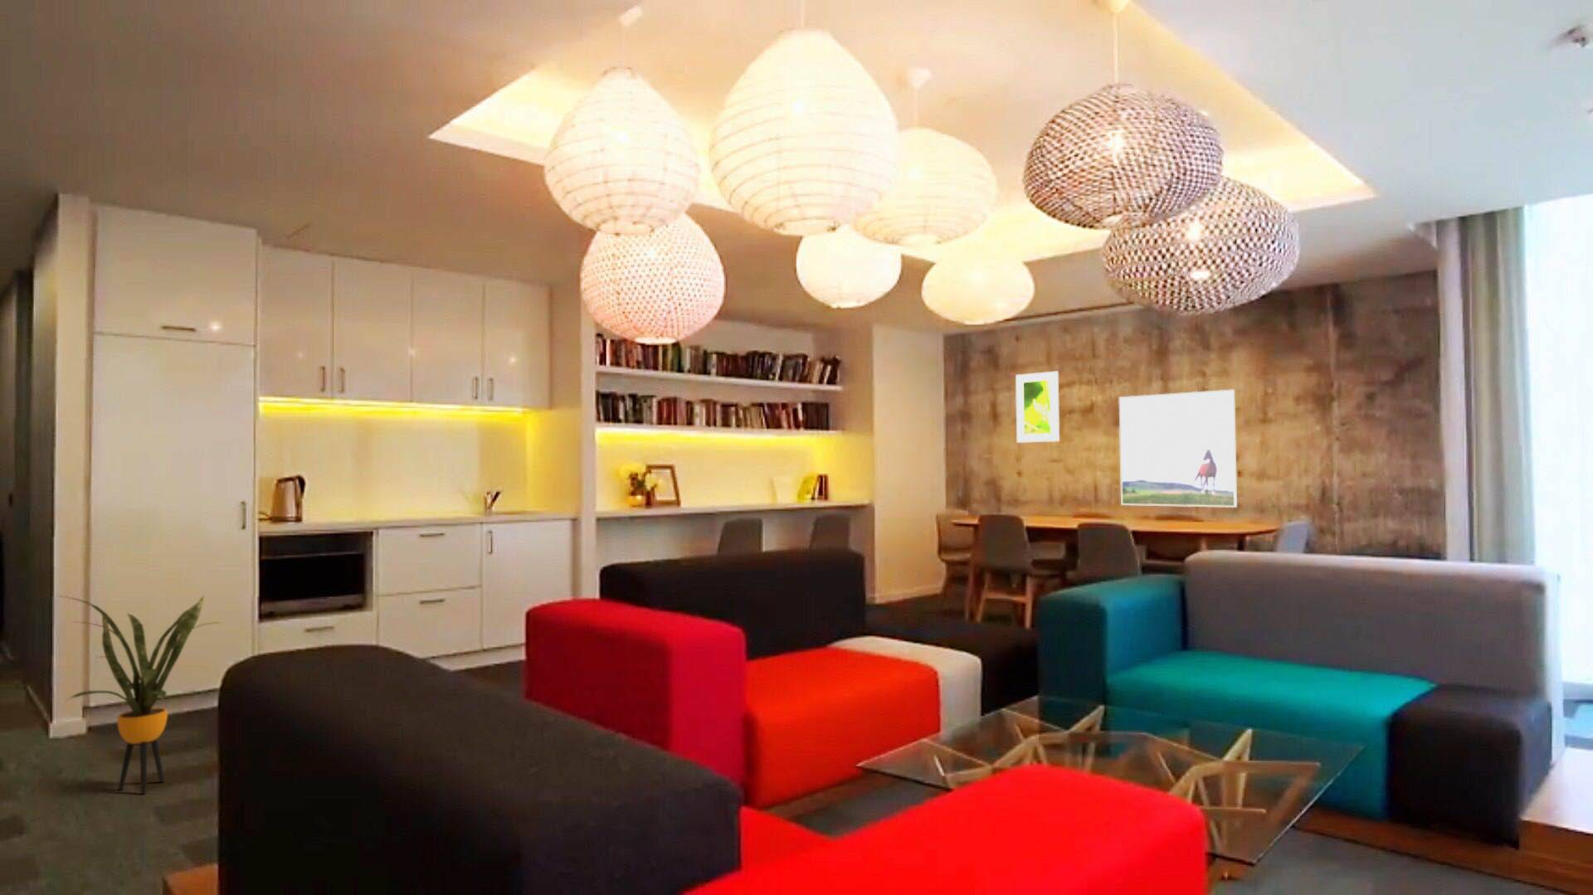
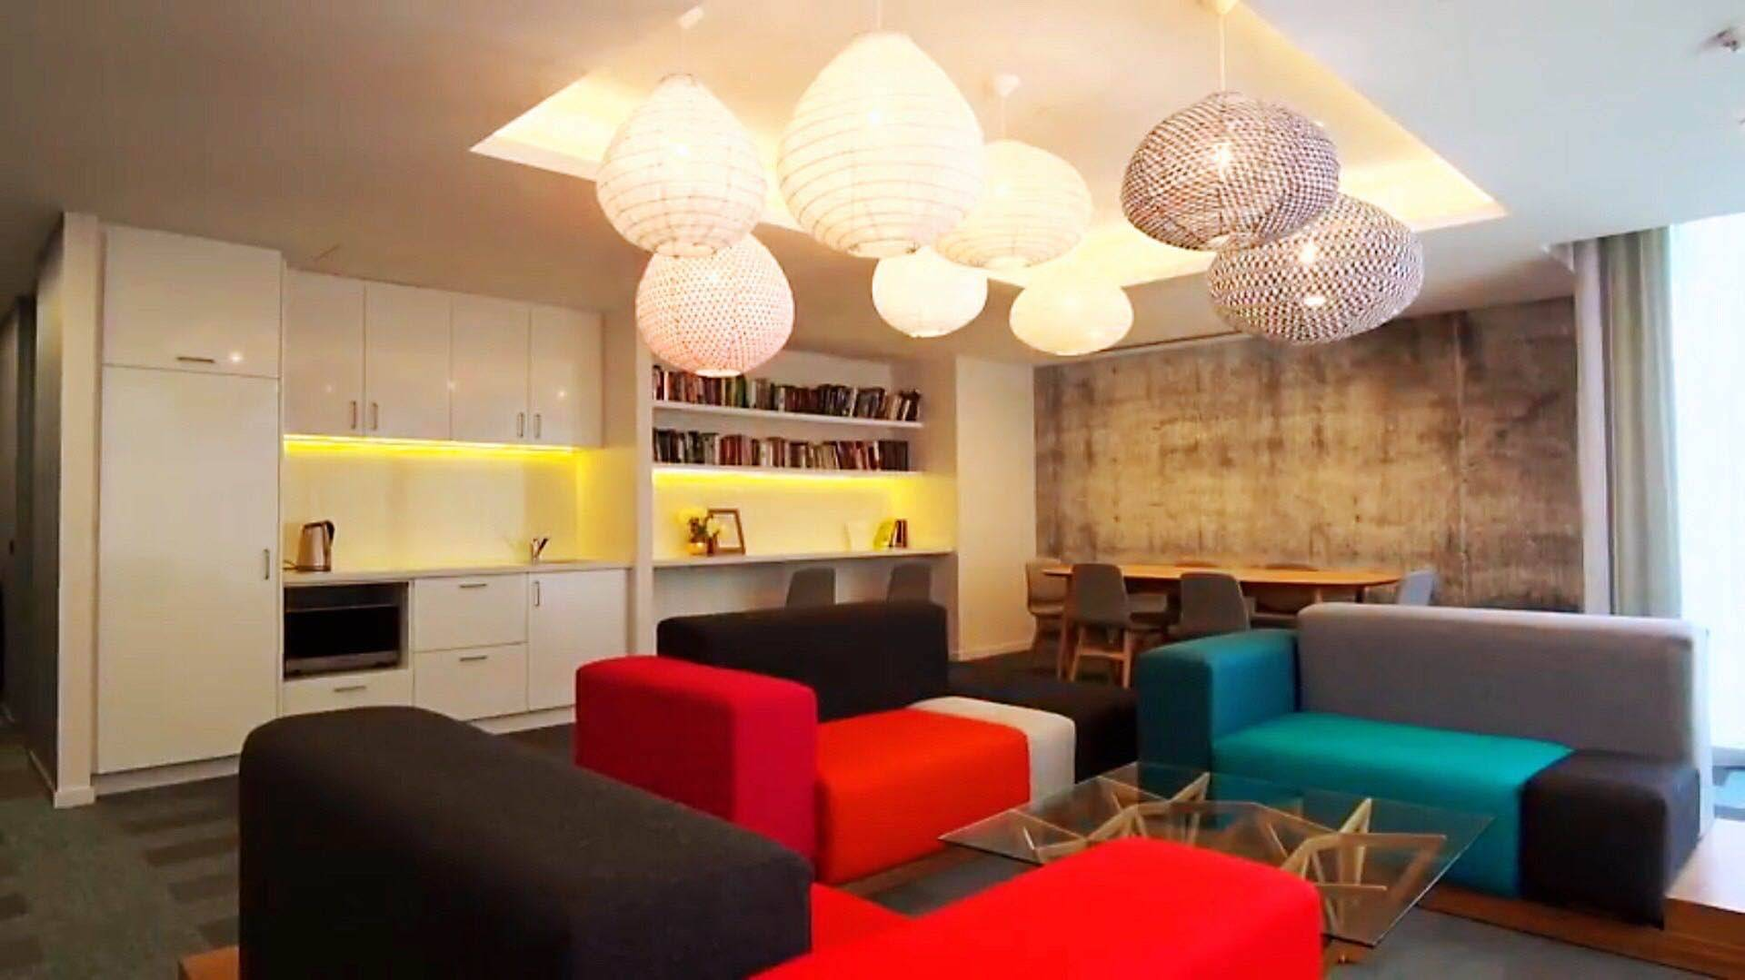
- house plant (139, 688)
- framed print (1037, 407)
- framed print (1175, 450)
